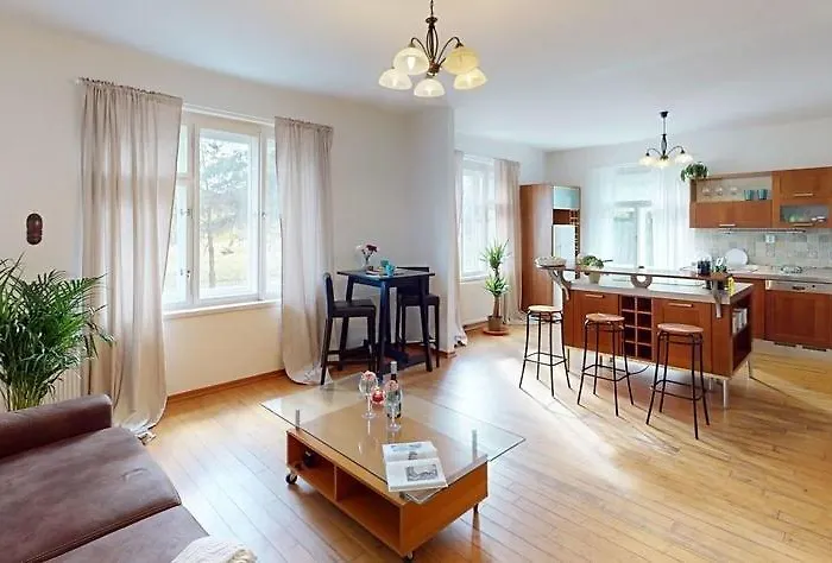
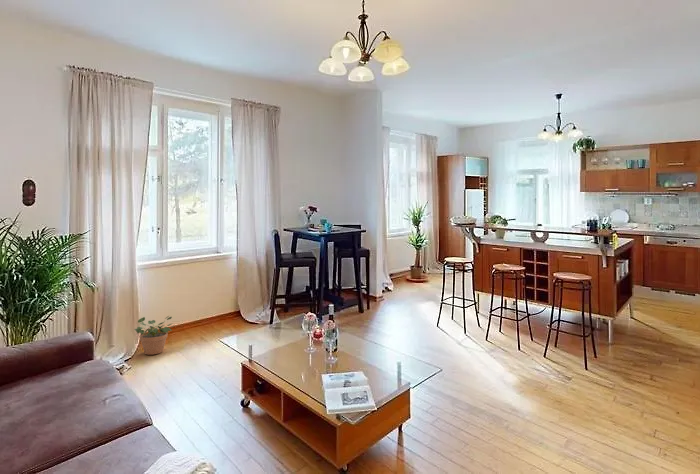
+ potted plant (156, 334)
